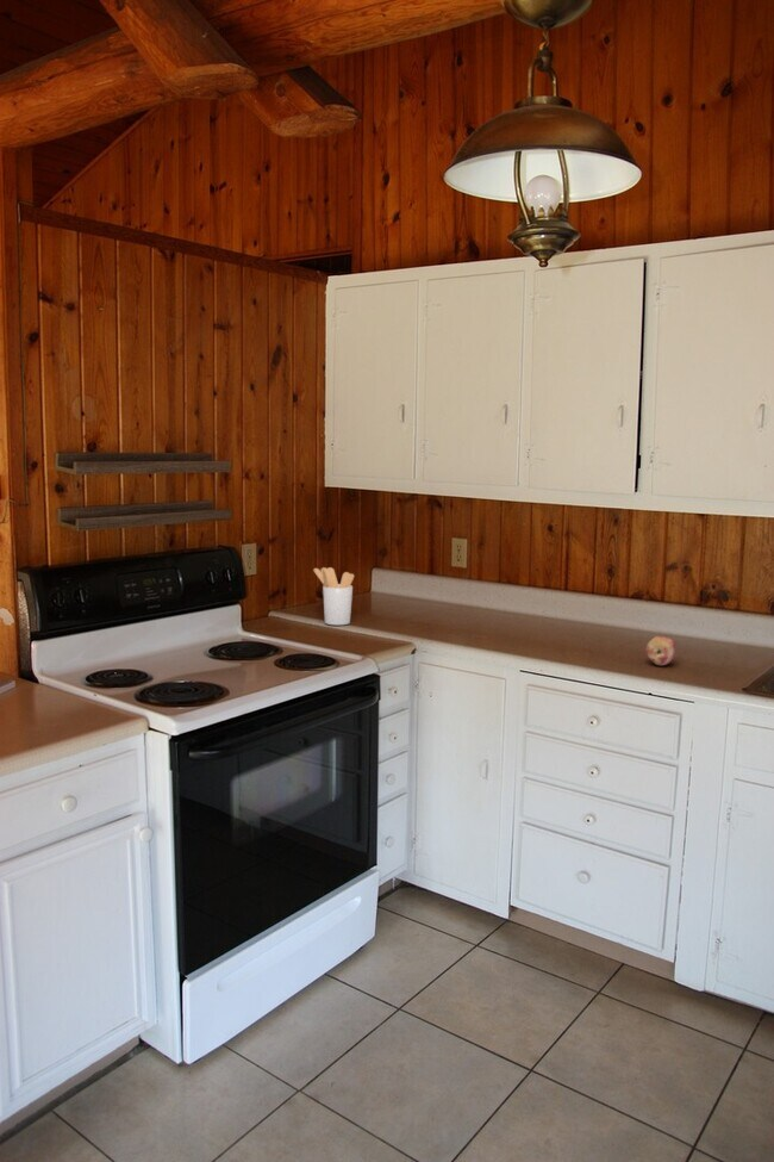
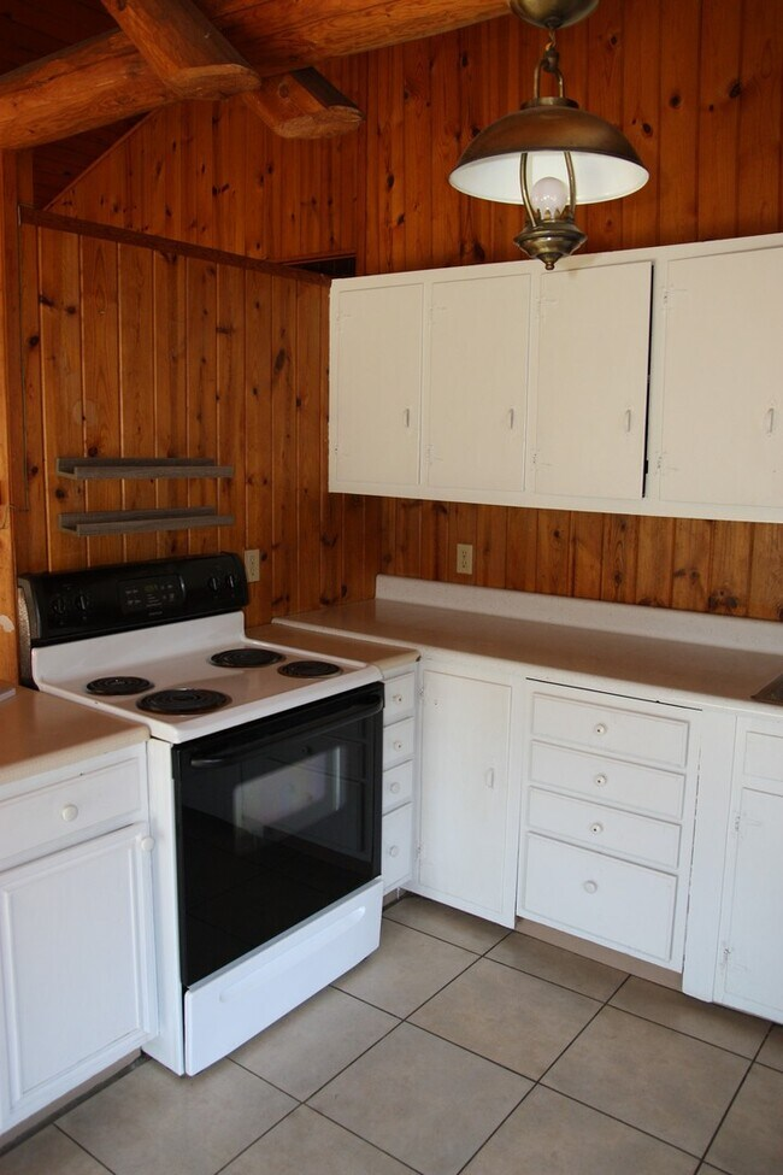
- fruit (661, 651)
- utensil holder (332, 594)
